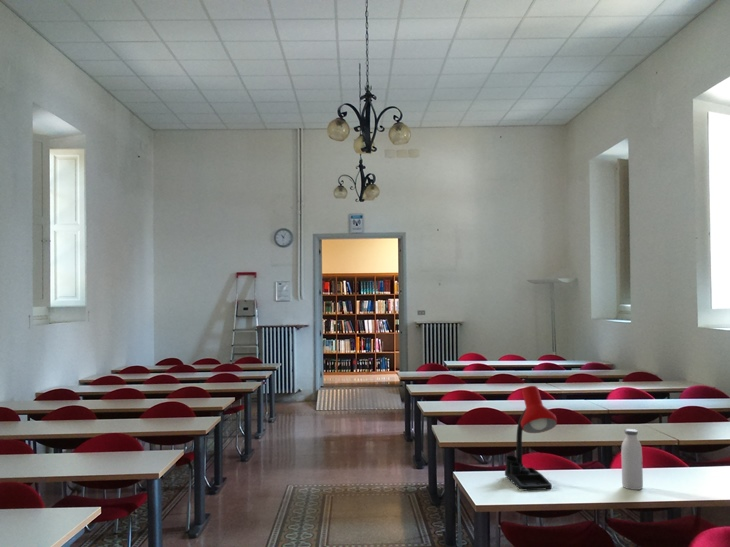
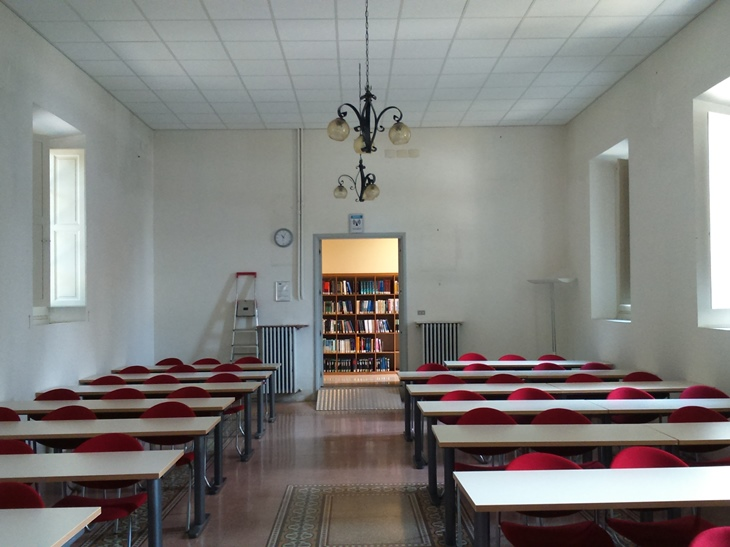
- water bottle (631, 458)
- desk lamp (529, 432)
